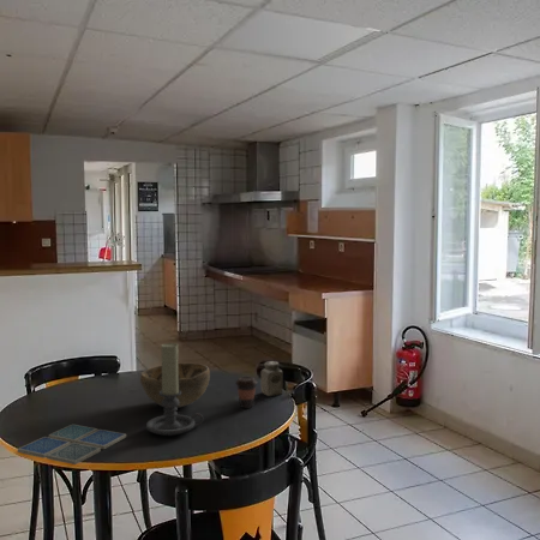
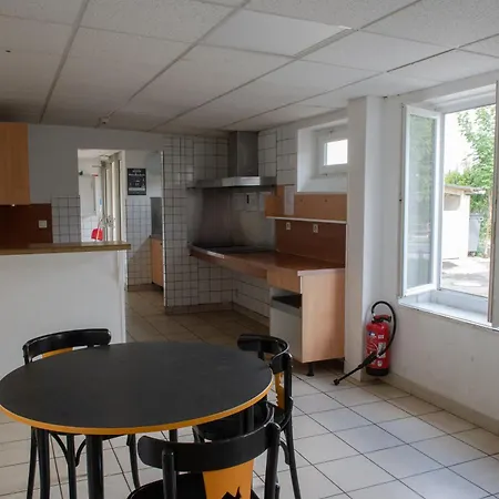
- salt shaker (271, 377)
- coffee cup (246, 392)
- candle holder (174, 385)
- drink coaster (73, 443)
- decorative bowl (179, 386)
